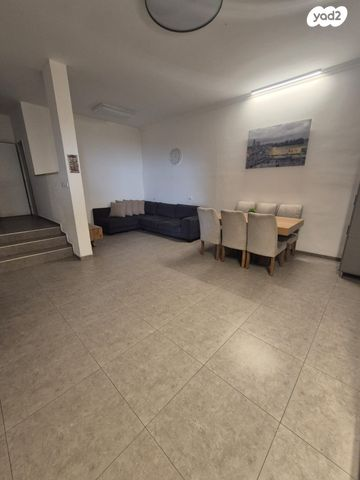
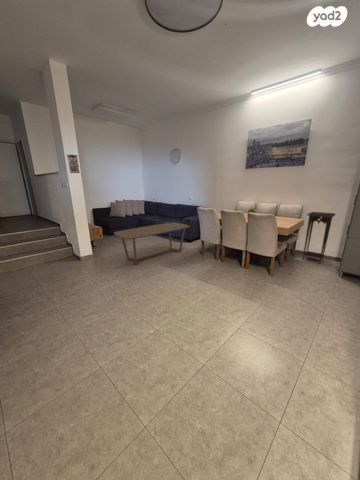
+ coffee table (154, 234)
+ pedestal table (310, 237)
